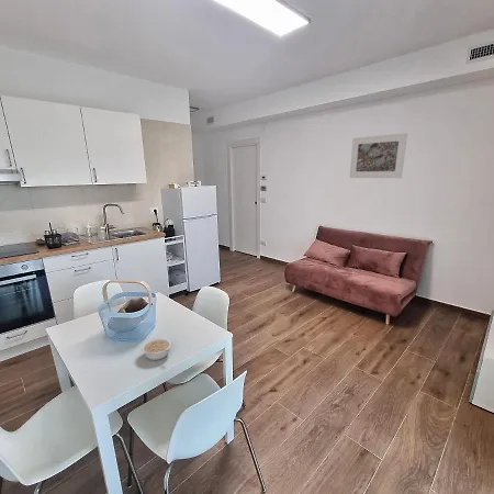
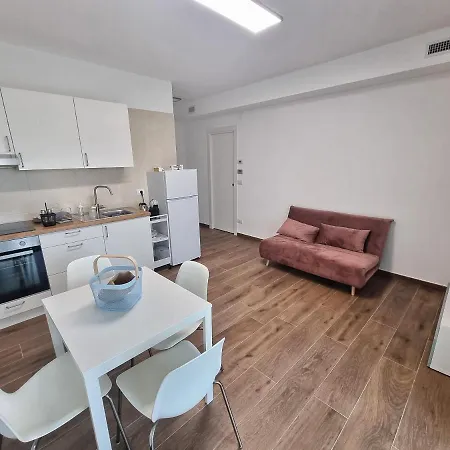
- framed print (375, 157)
- legume (157, 348)
